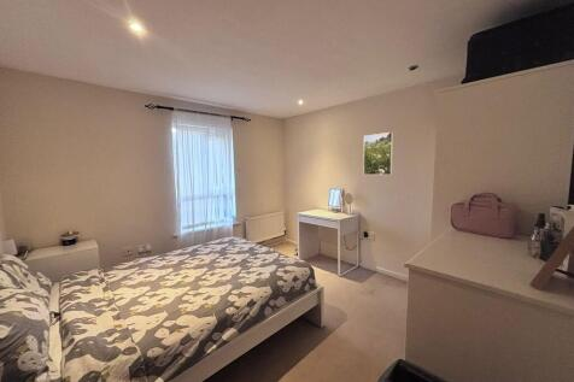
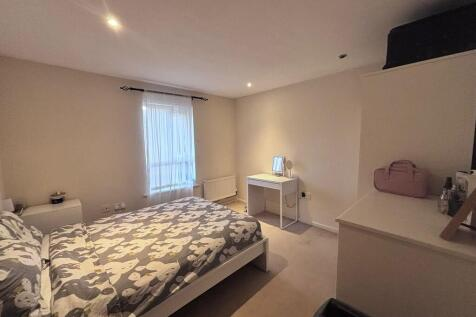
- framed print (377, 154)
